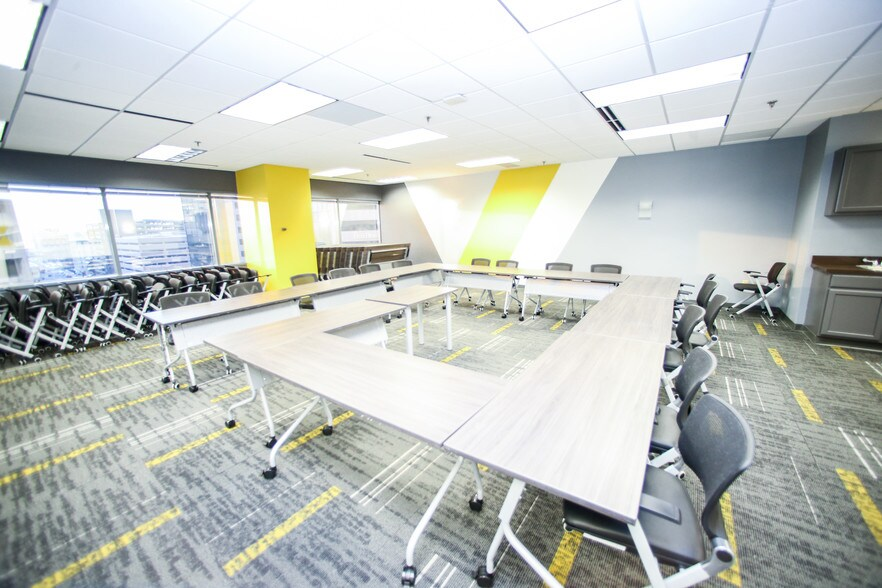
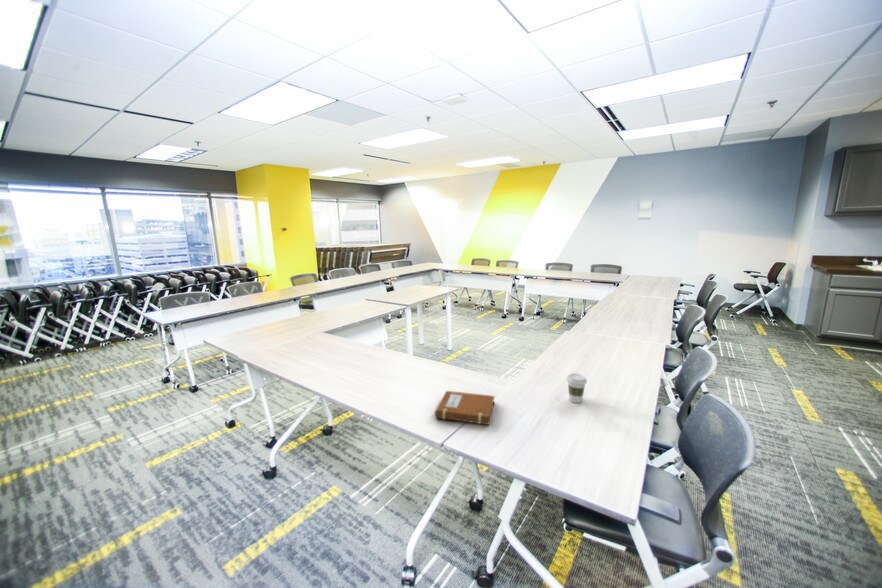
+ notebook (464, 406)
+ coffee cup (576, 388)
